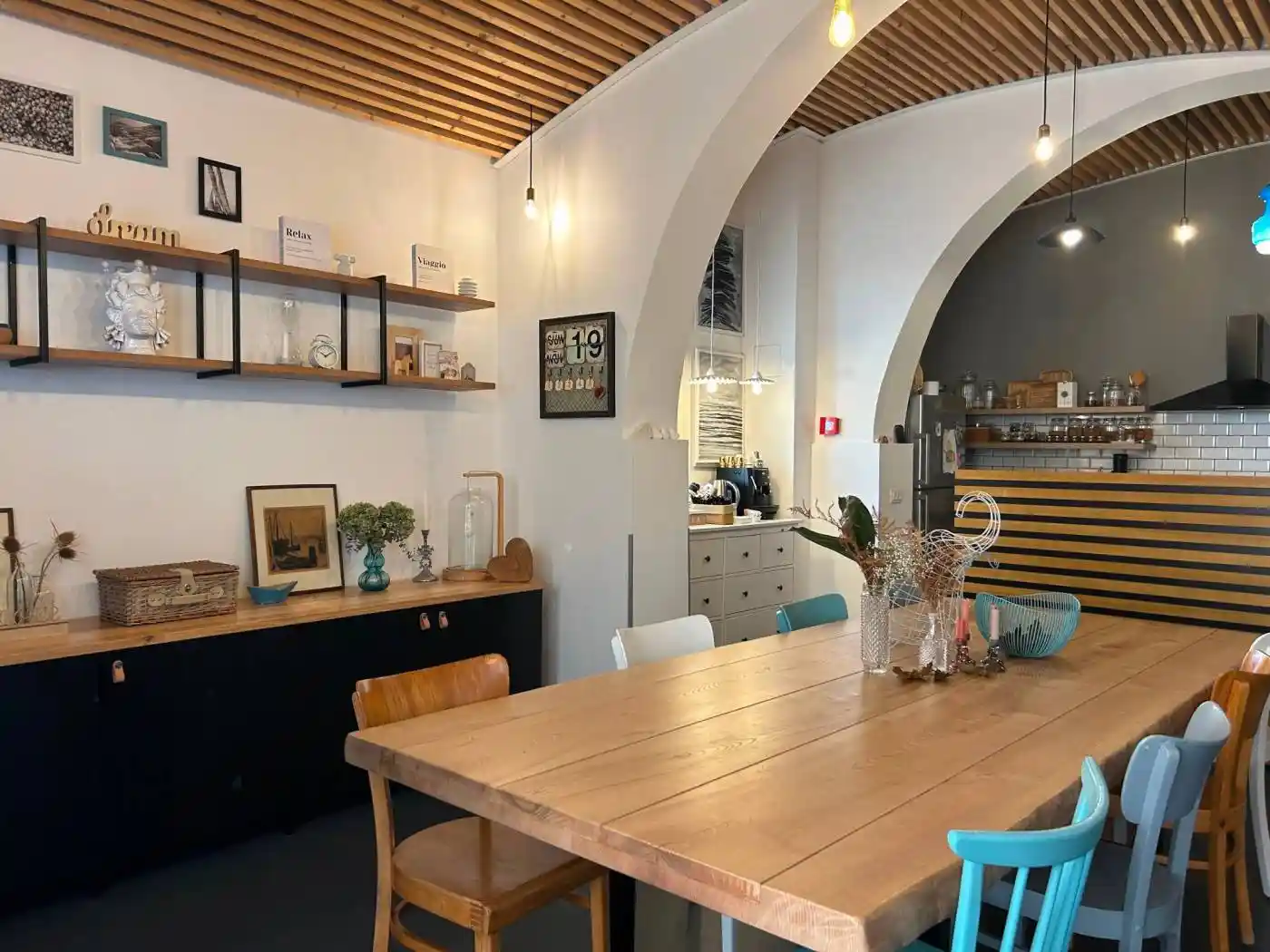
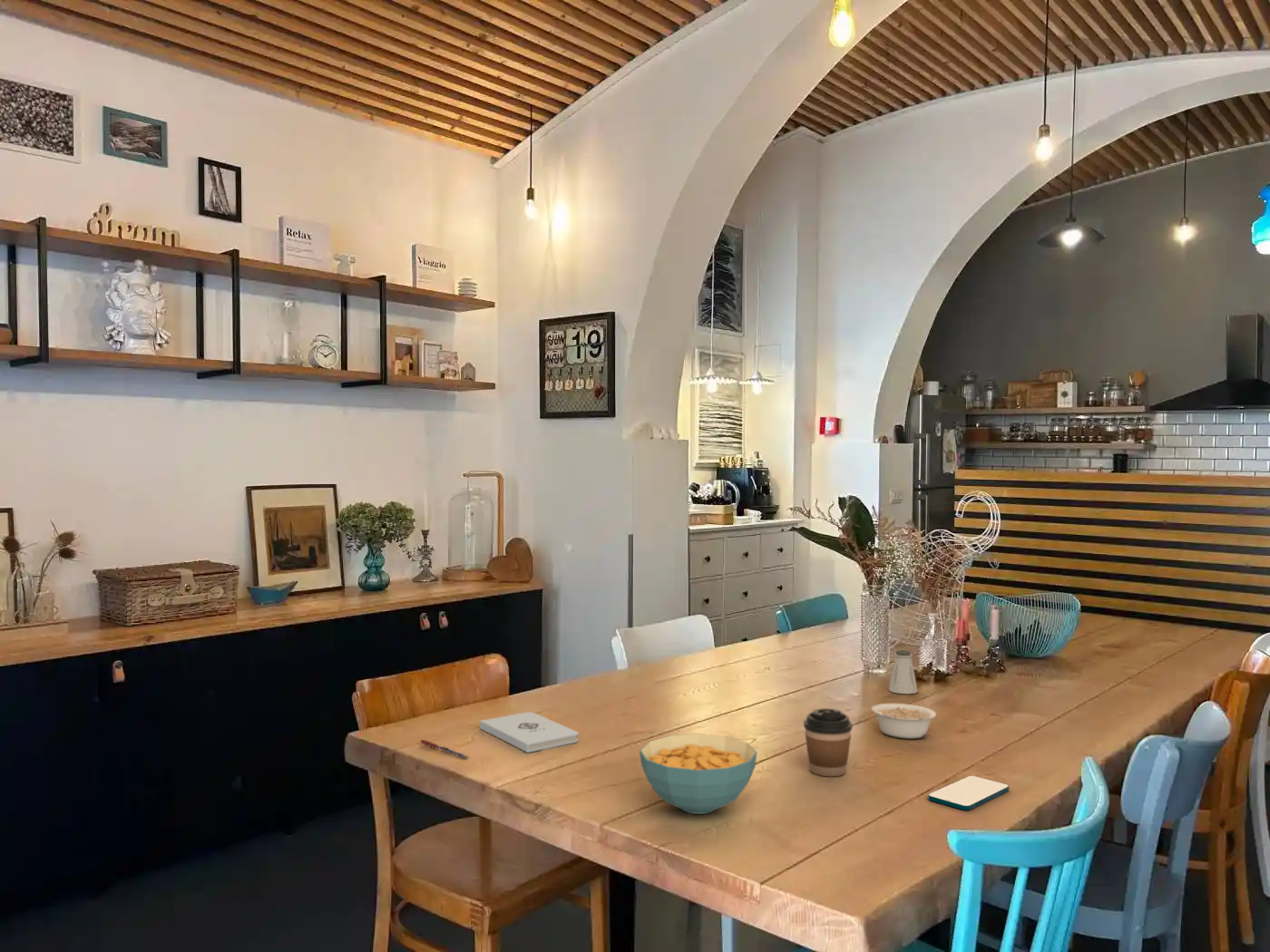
+ smartphone (969, 792)
+ notepad (529, 731)
+ coffee cup (827, 739)
+ saltshaker (903, 671)
+ legume (905, 720)
+ pen (444, 748)
+ cereal bowl (698, 779)
